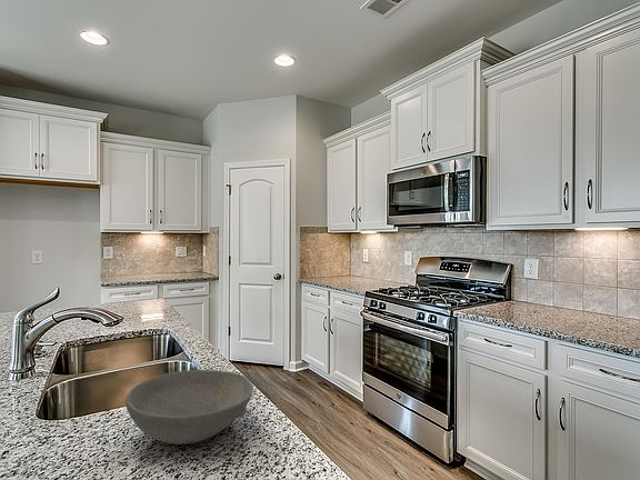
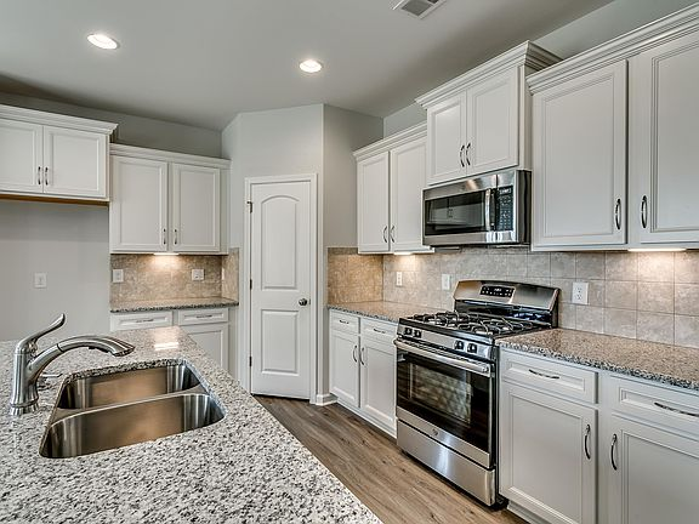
- bowl (192, 409)
